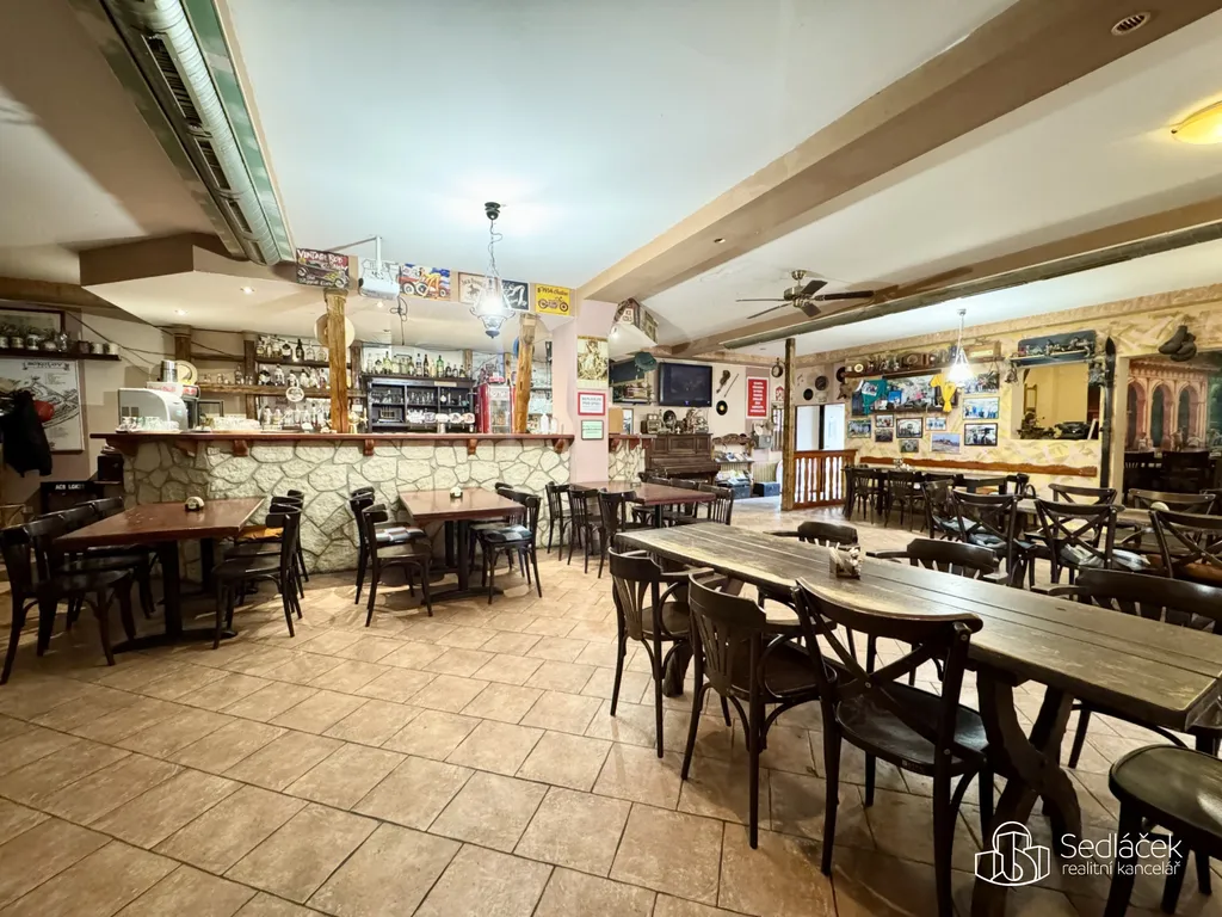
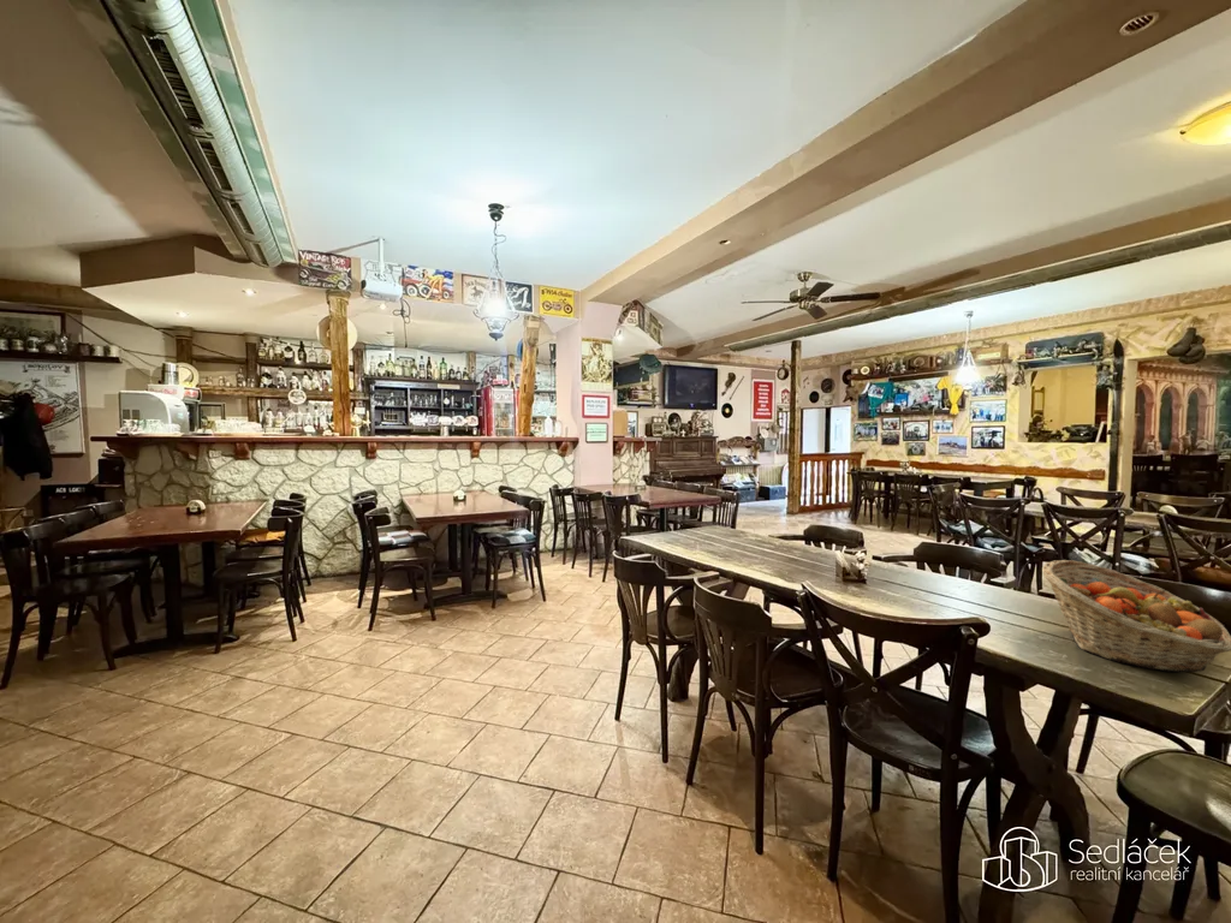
+ fruit basket (1129, 611)
